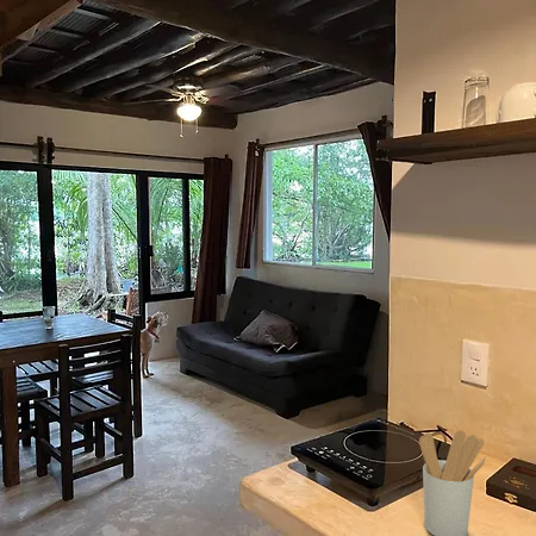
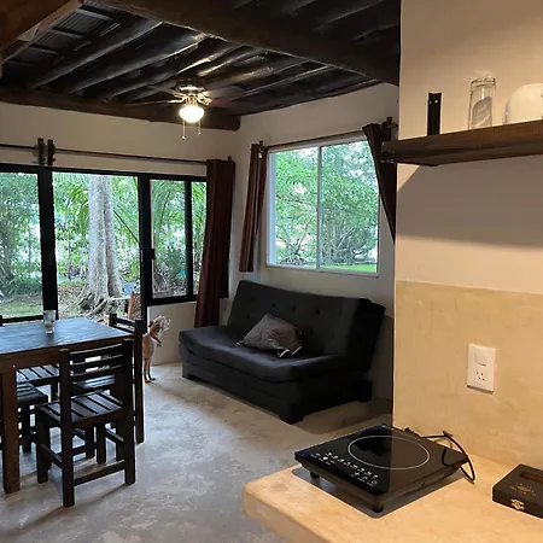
- utensil holder (454, 481)
